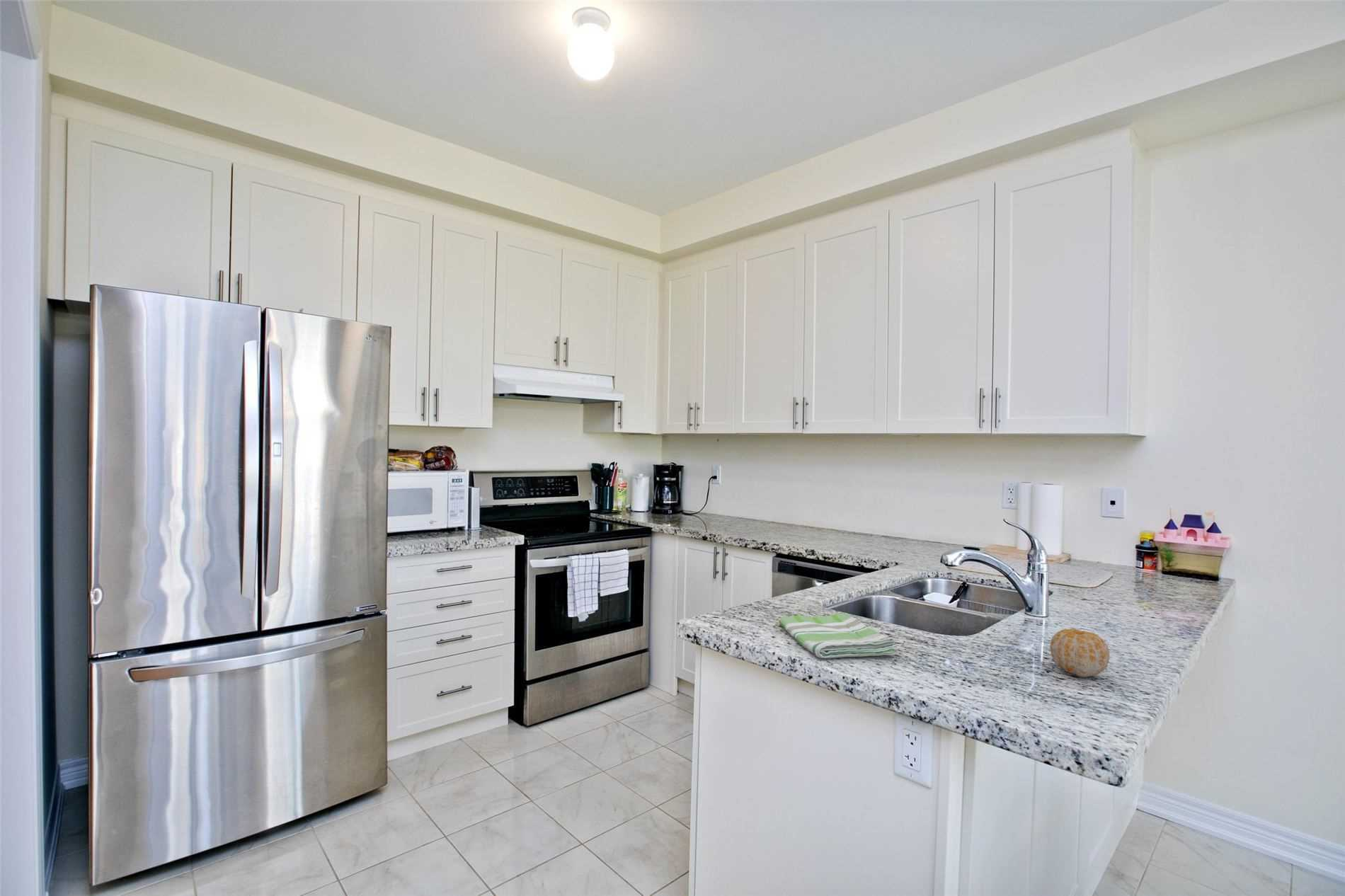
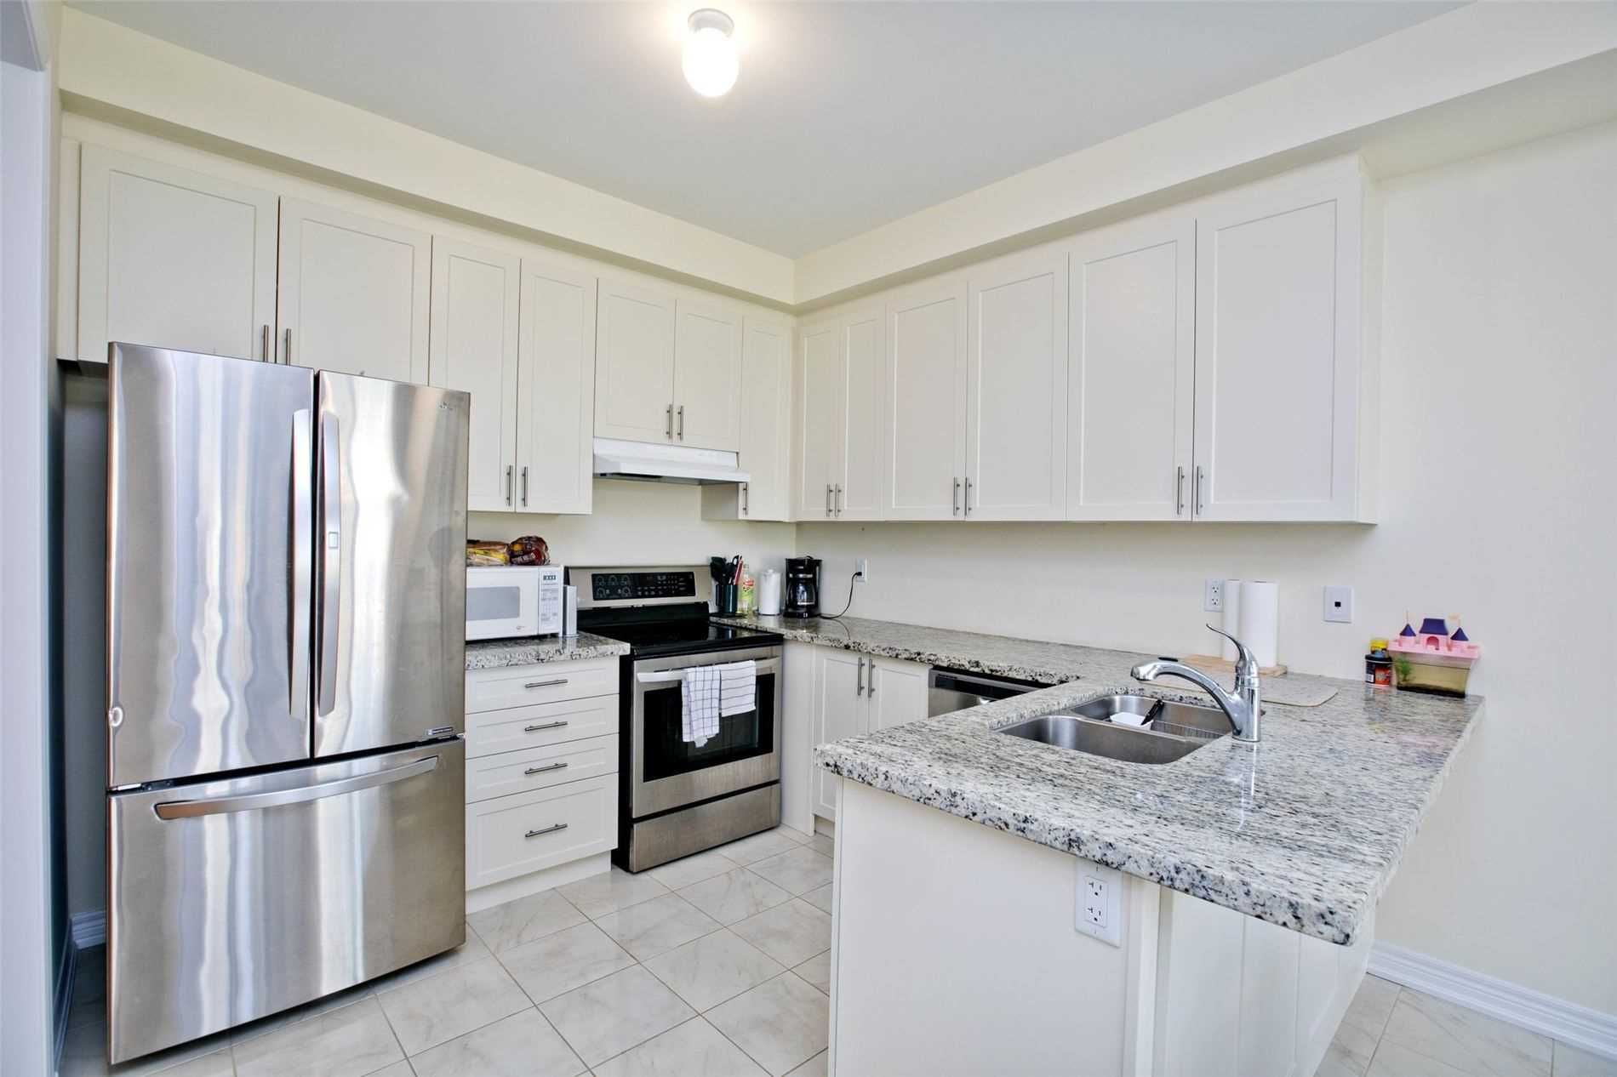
- fruit (1079, 653)
- dish towel (833, 631)
